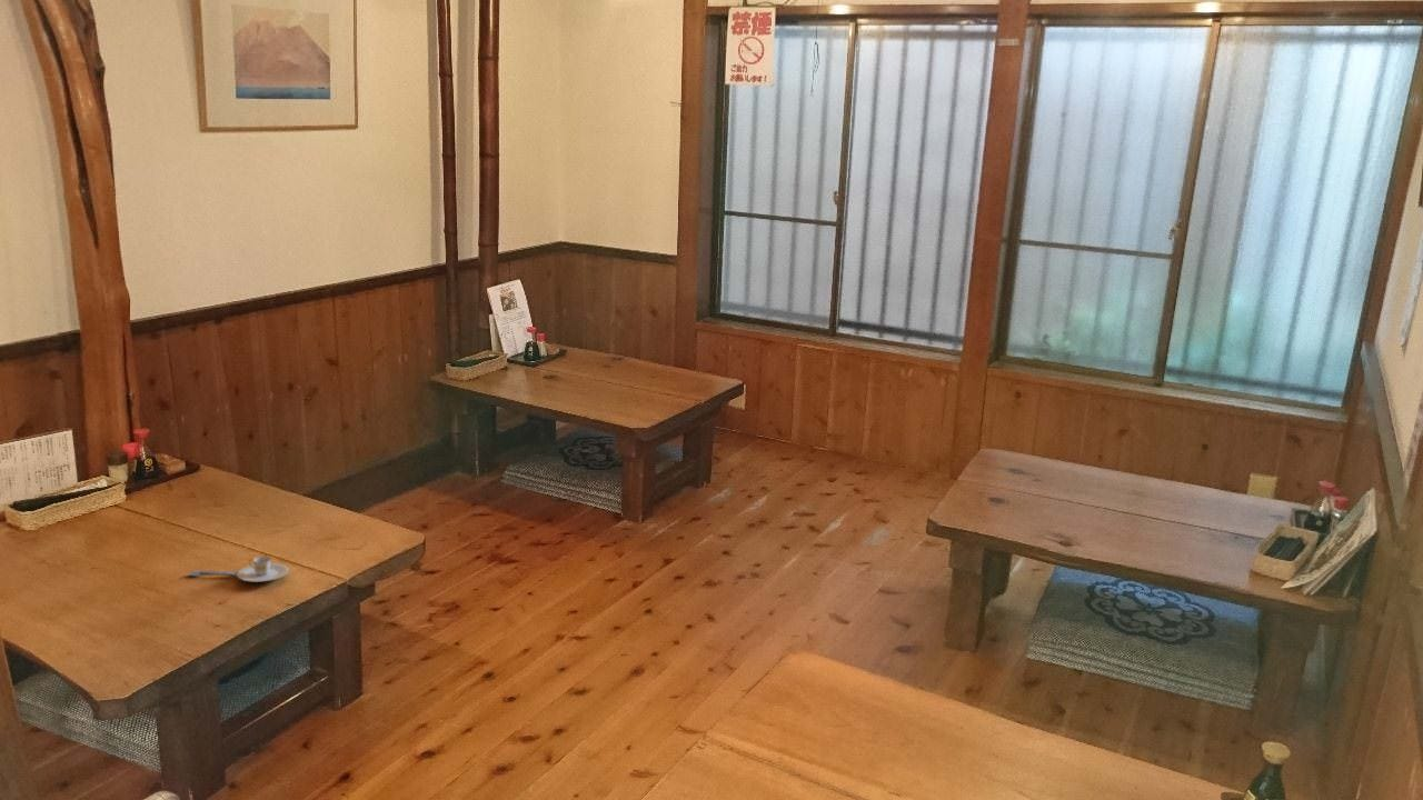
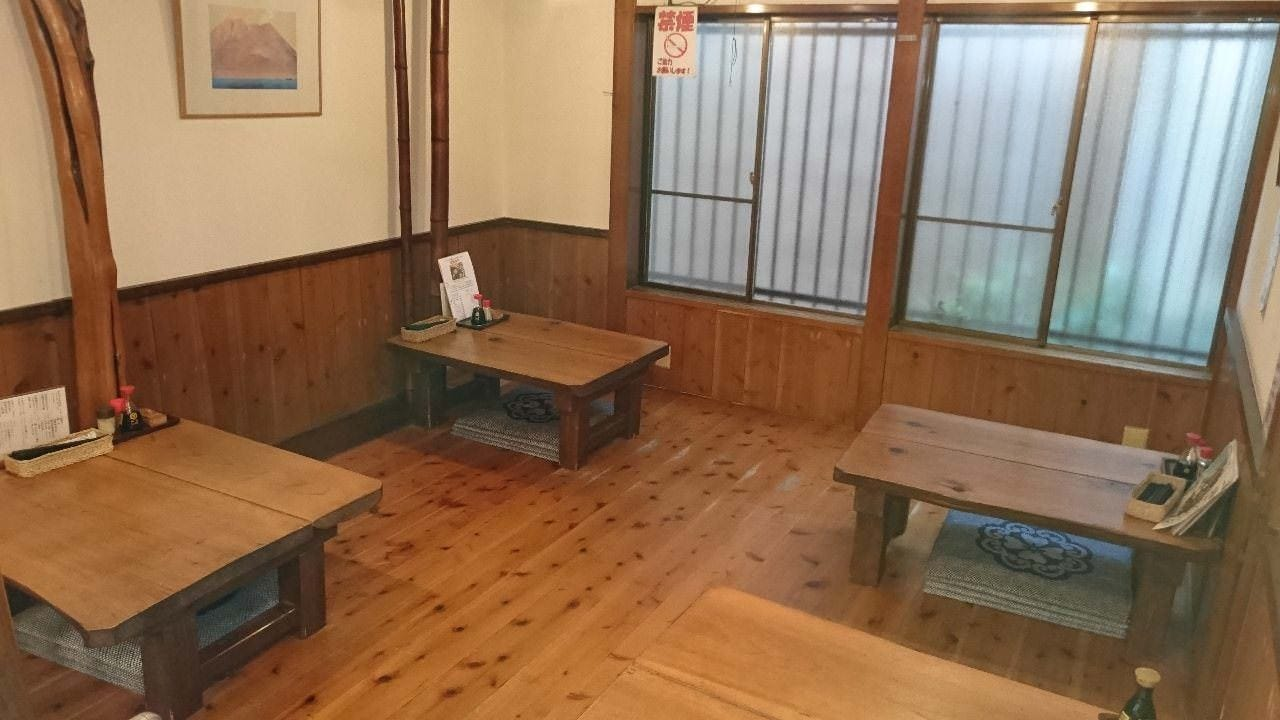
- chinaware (237, 571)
